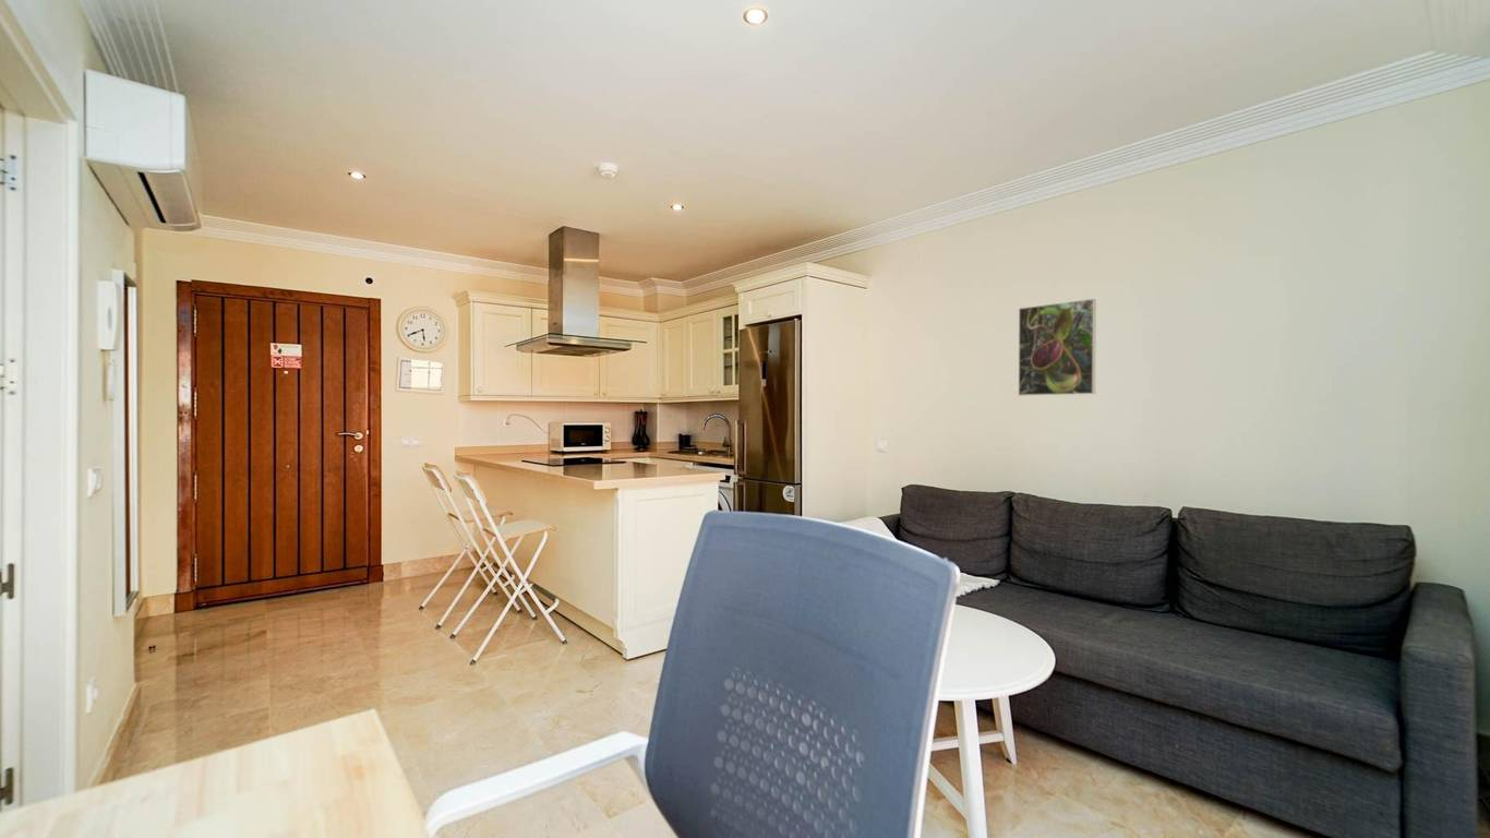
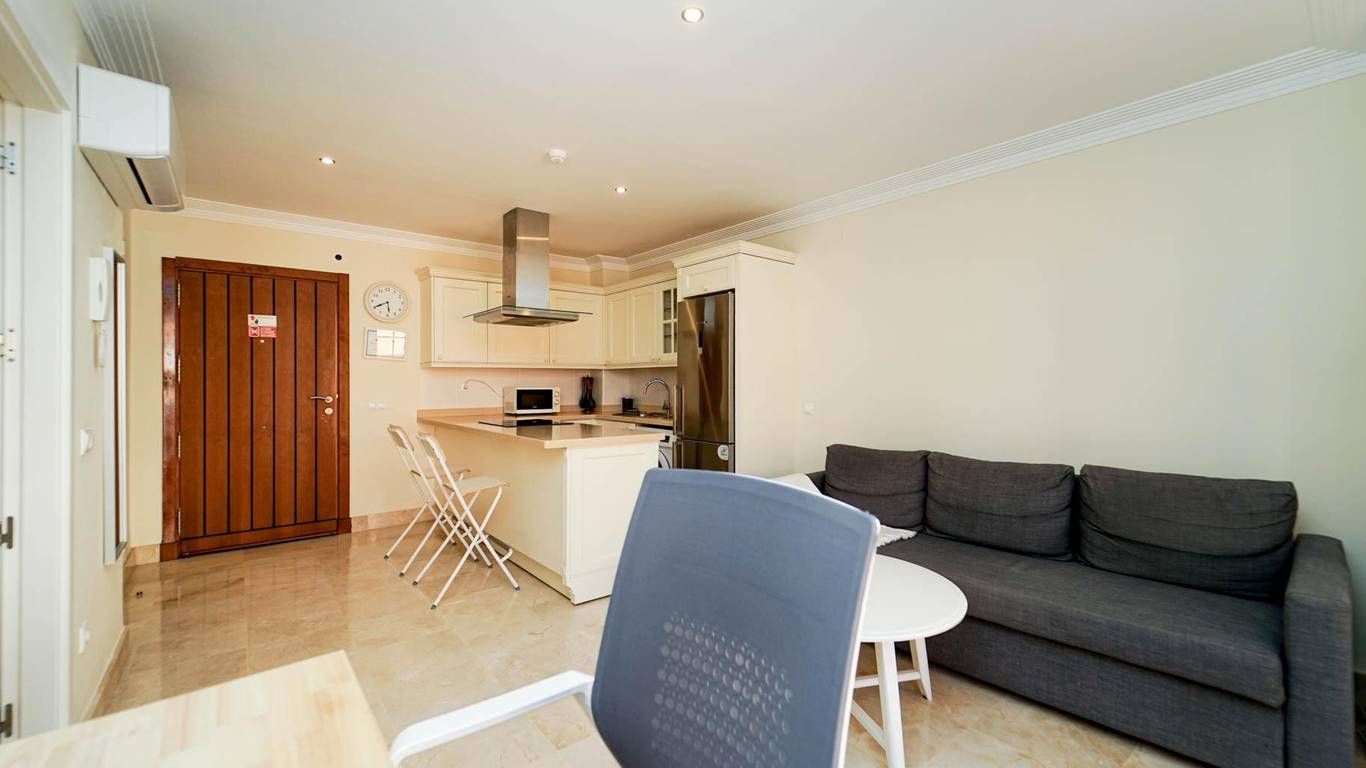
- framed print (1055, 349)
